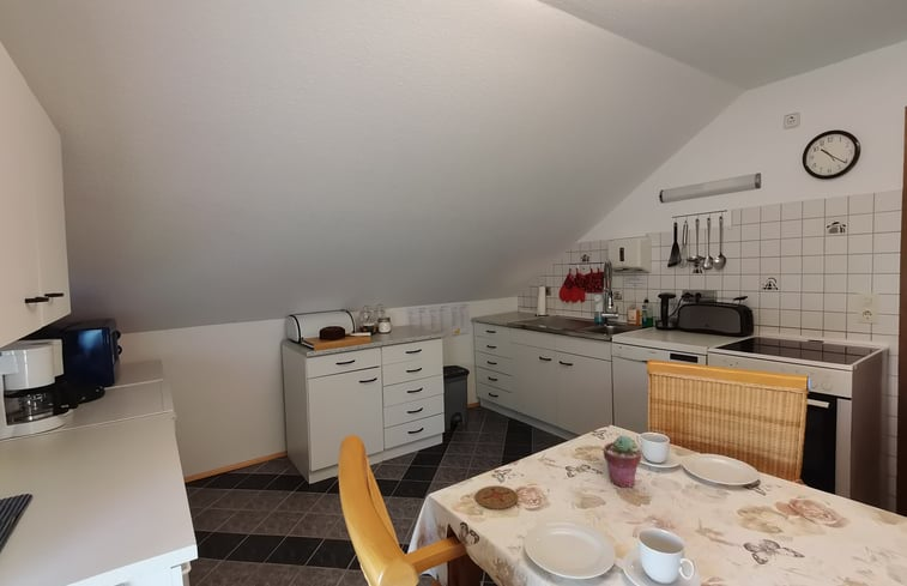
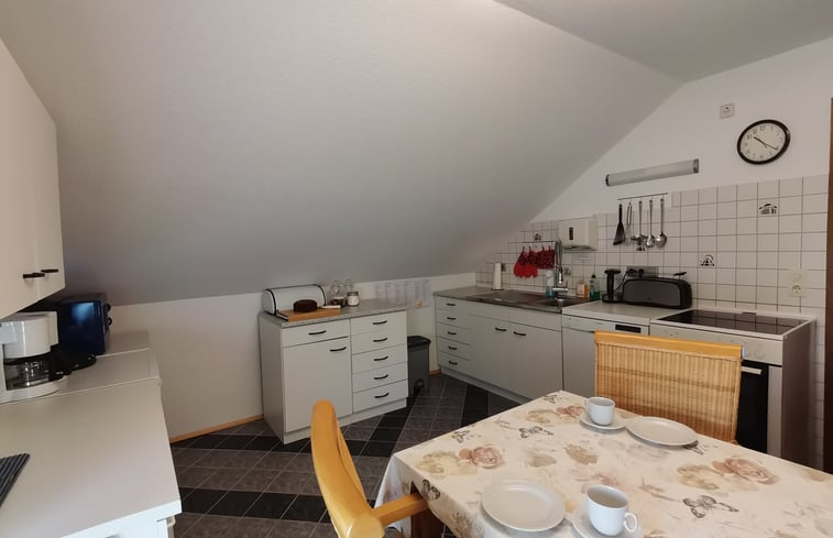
- coaster (496, 496)
- potted succulent (622, 458)
